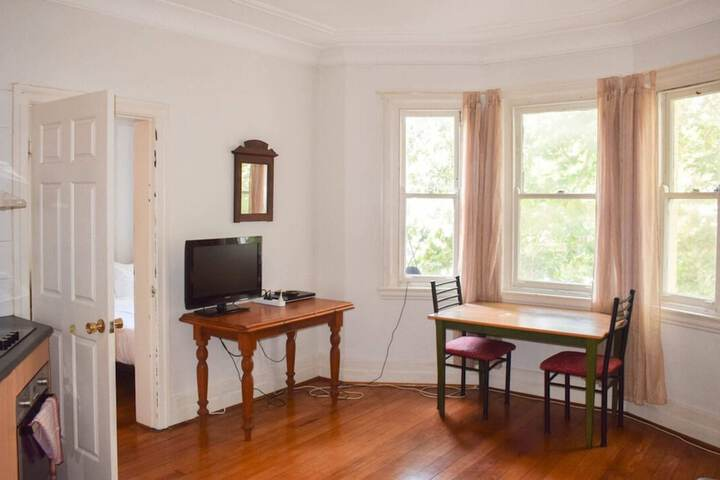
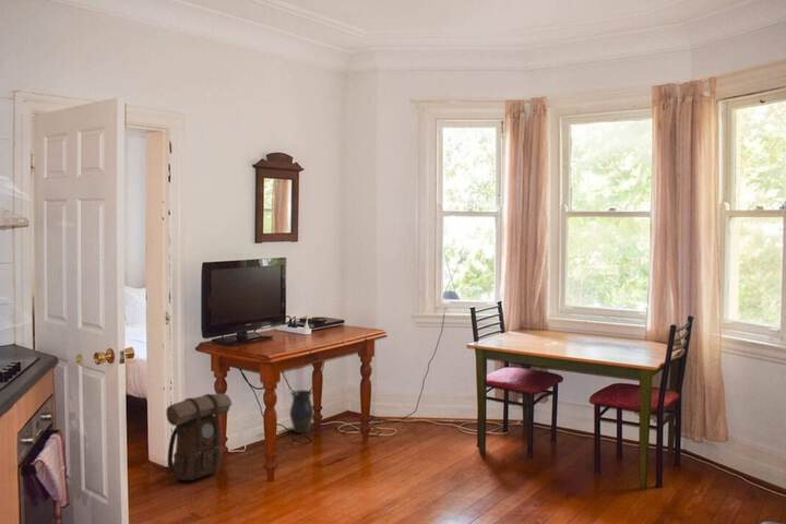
+ vase (301, 412)
+ backpack (192, 434)
